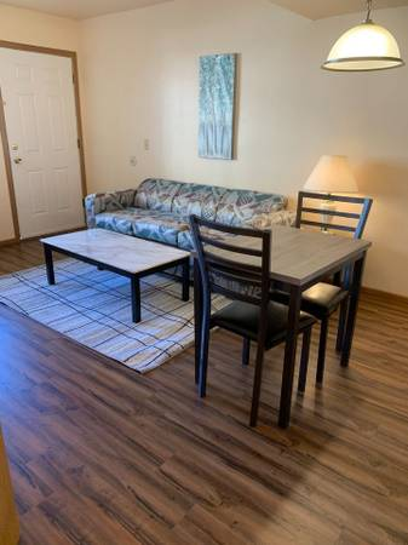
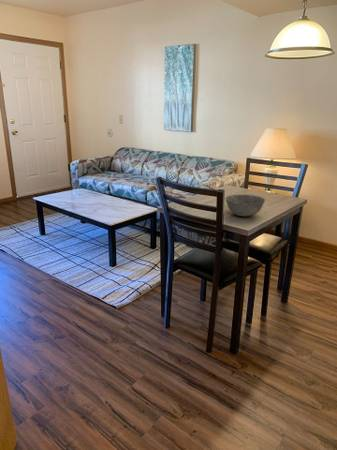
+ bowl (244, 206)
